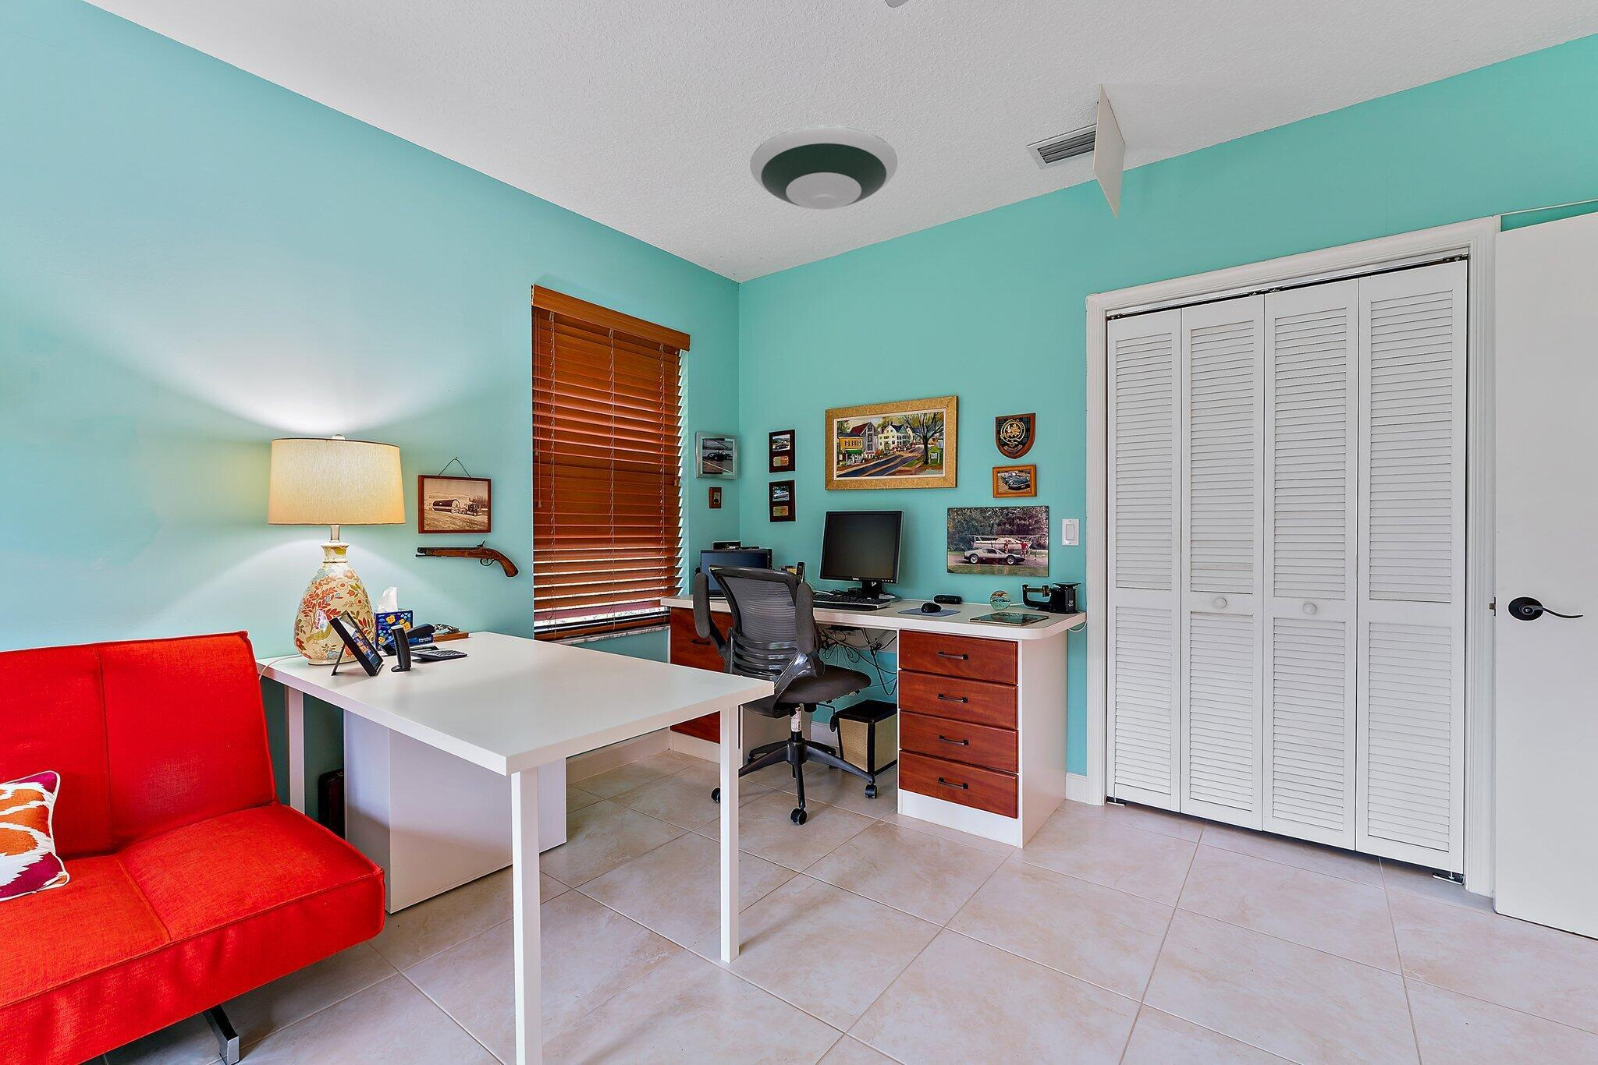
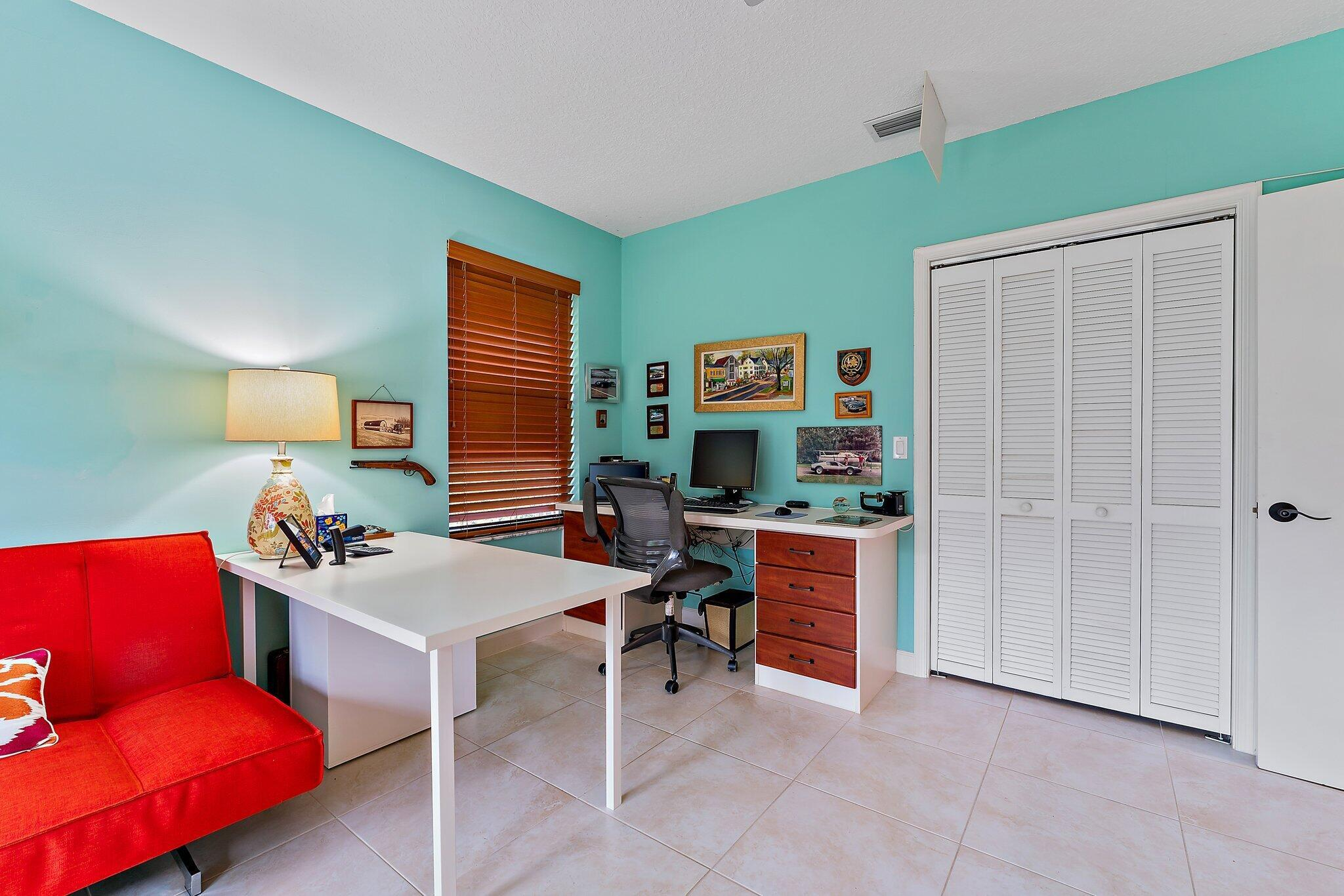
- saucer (823, 185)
